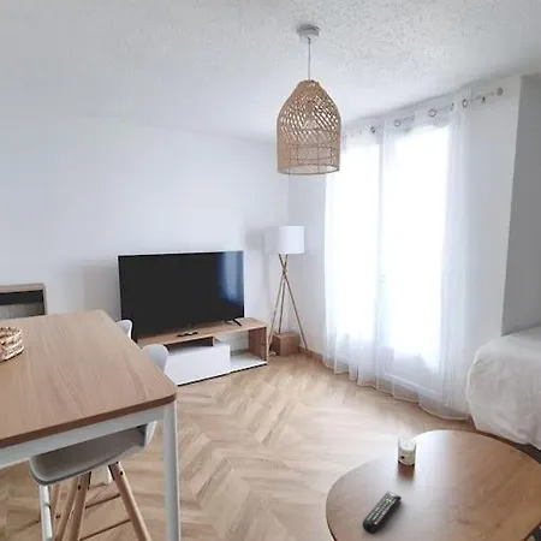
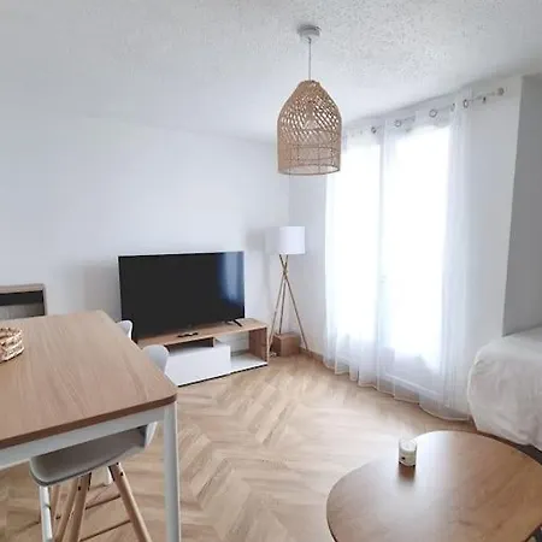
- remote control (382, 510)
